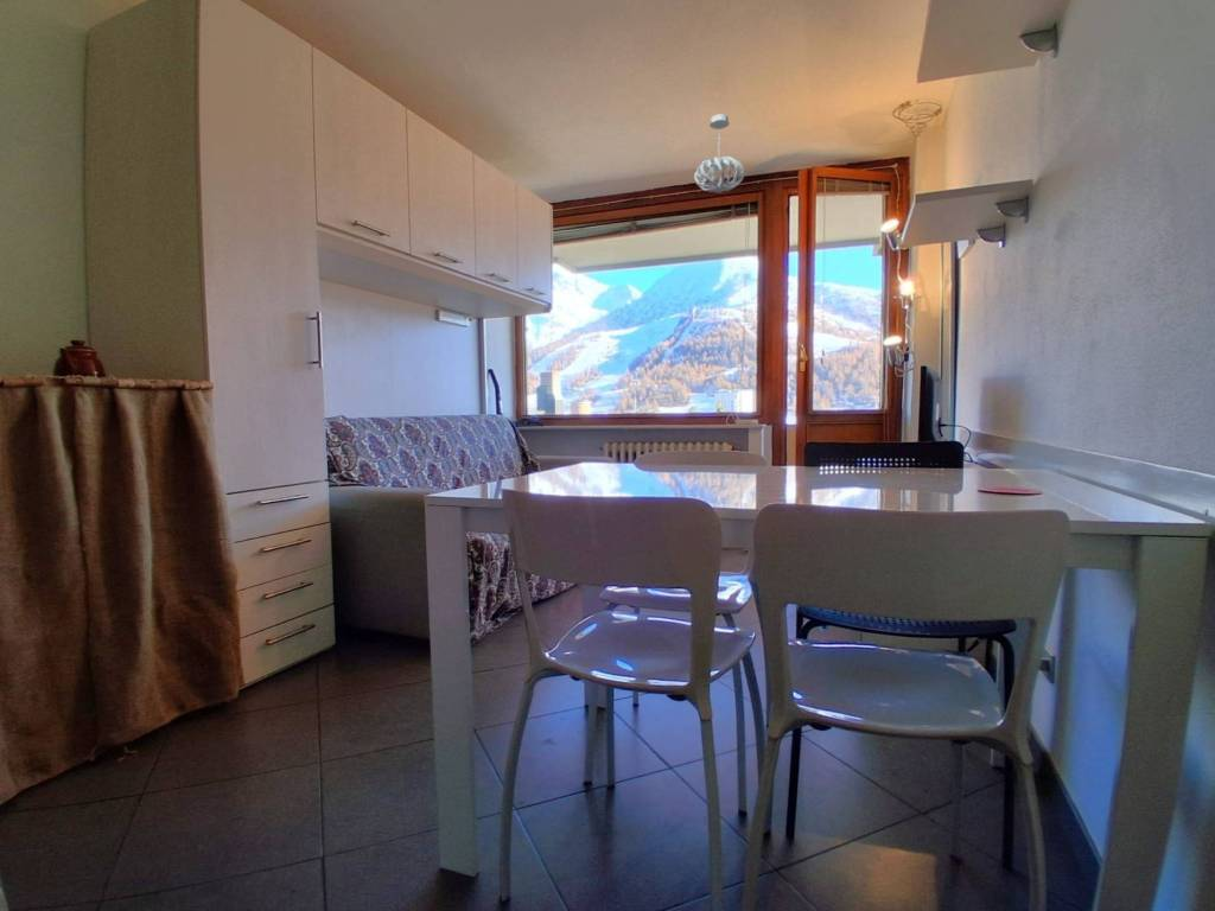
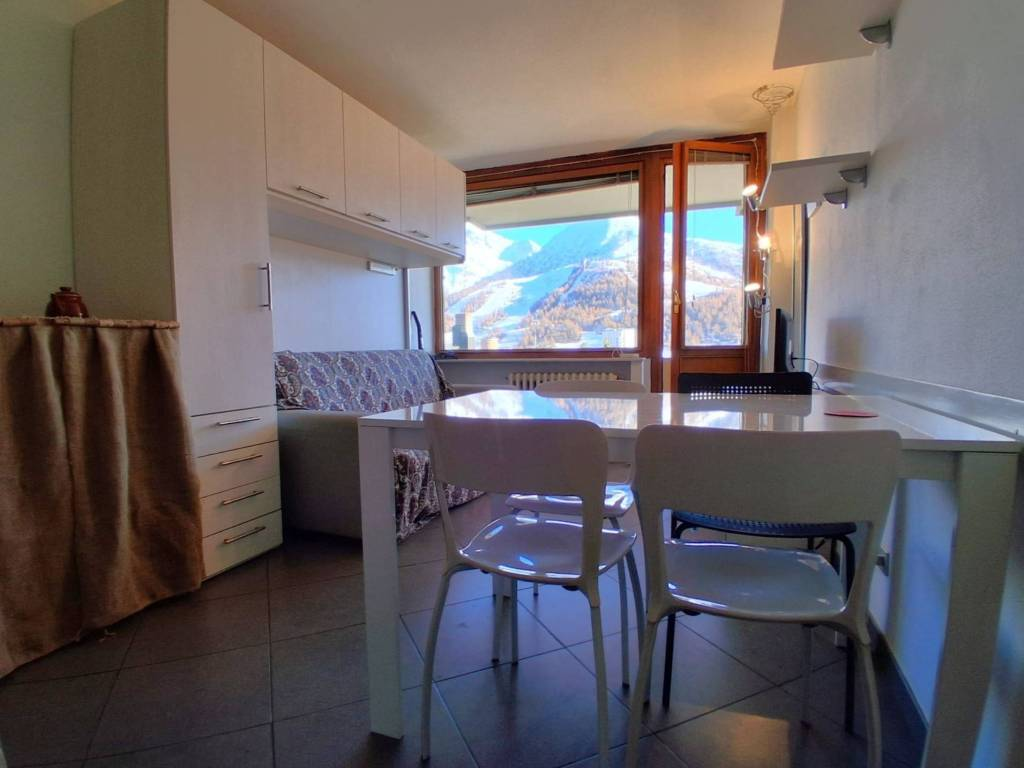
- pendant light (719, 155)
